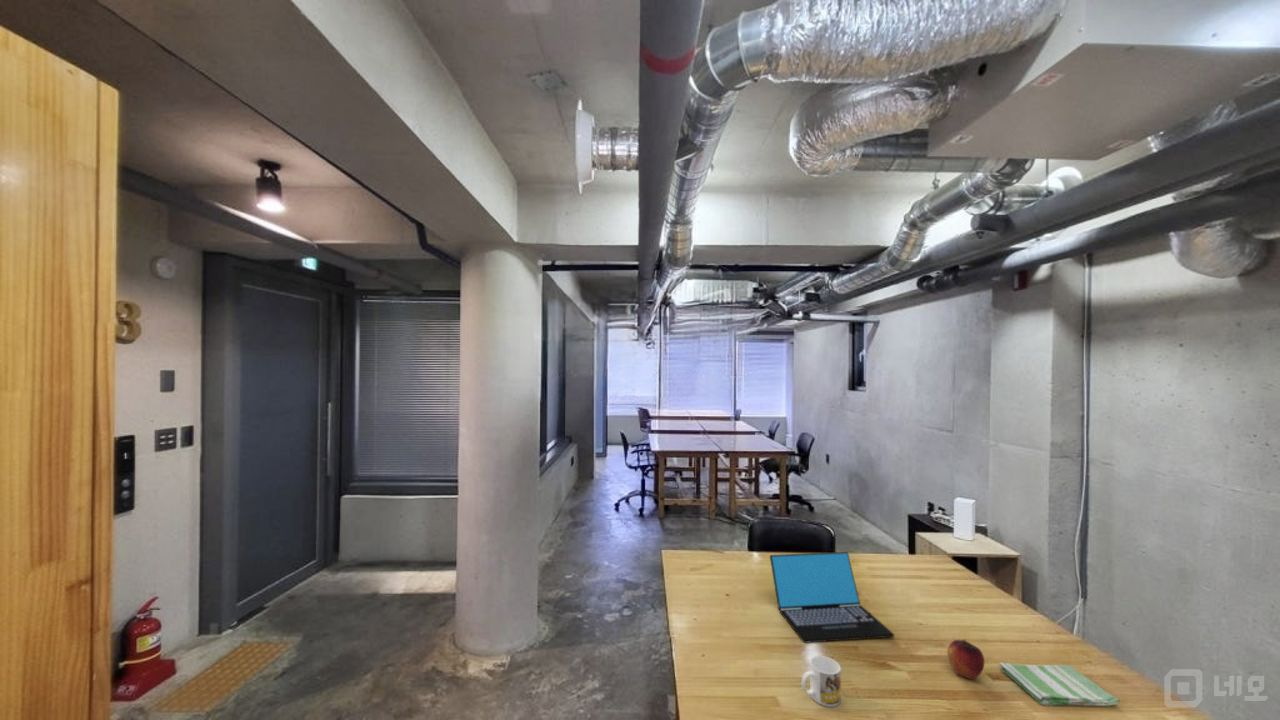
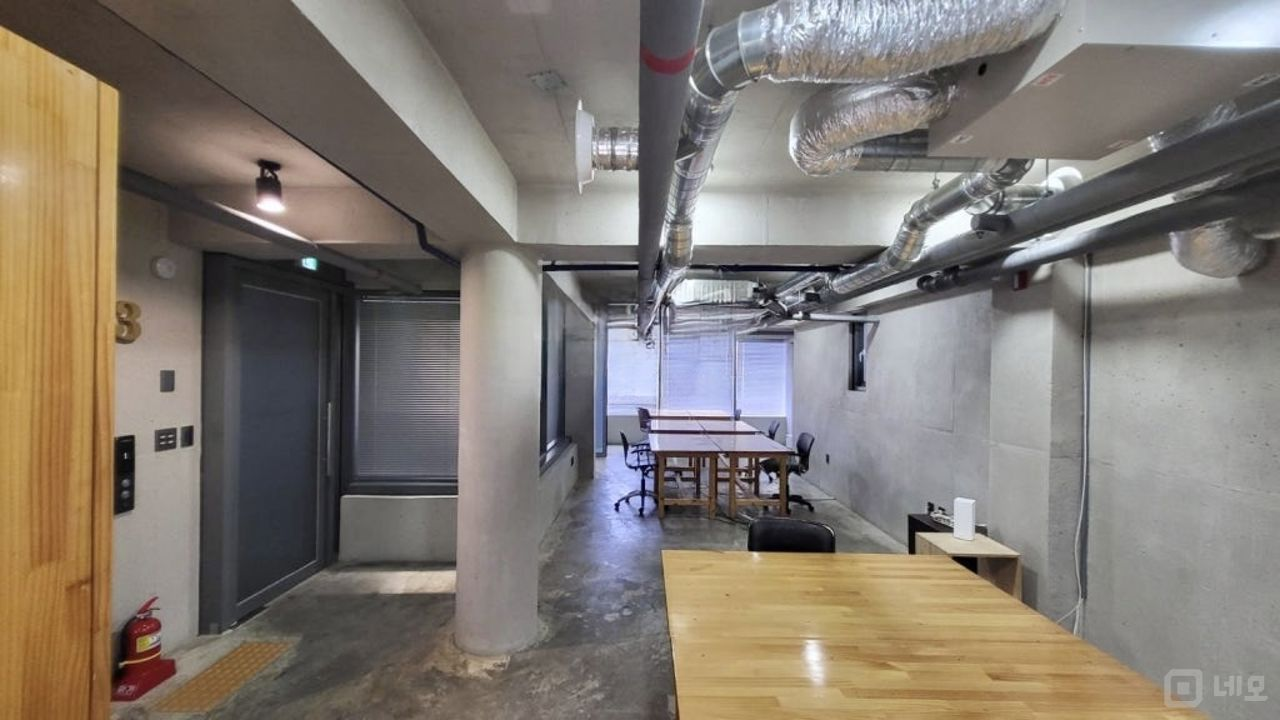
- dish towel (1055, 682)
- fruit (966, 658)
- laptop (827, 592)
- mug (819, 681)
